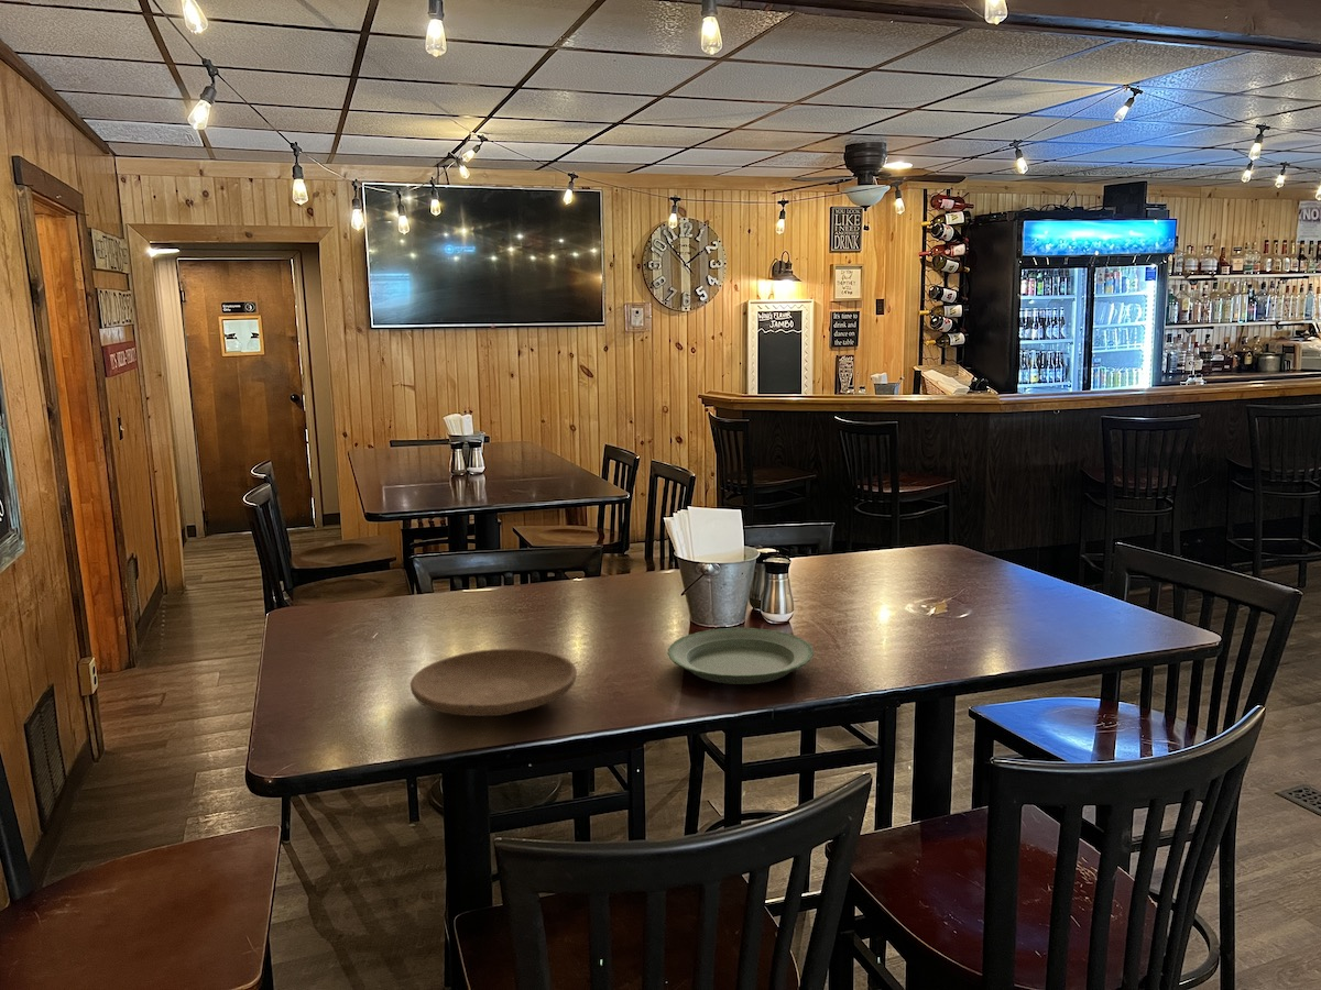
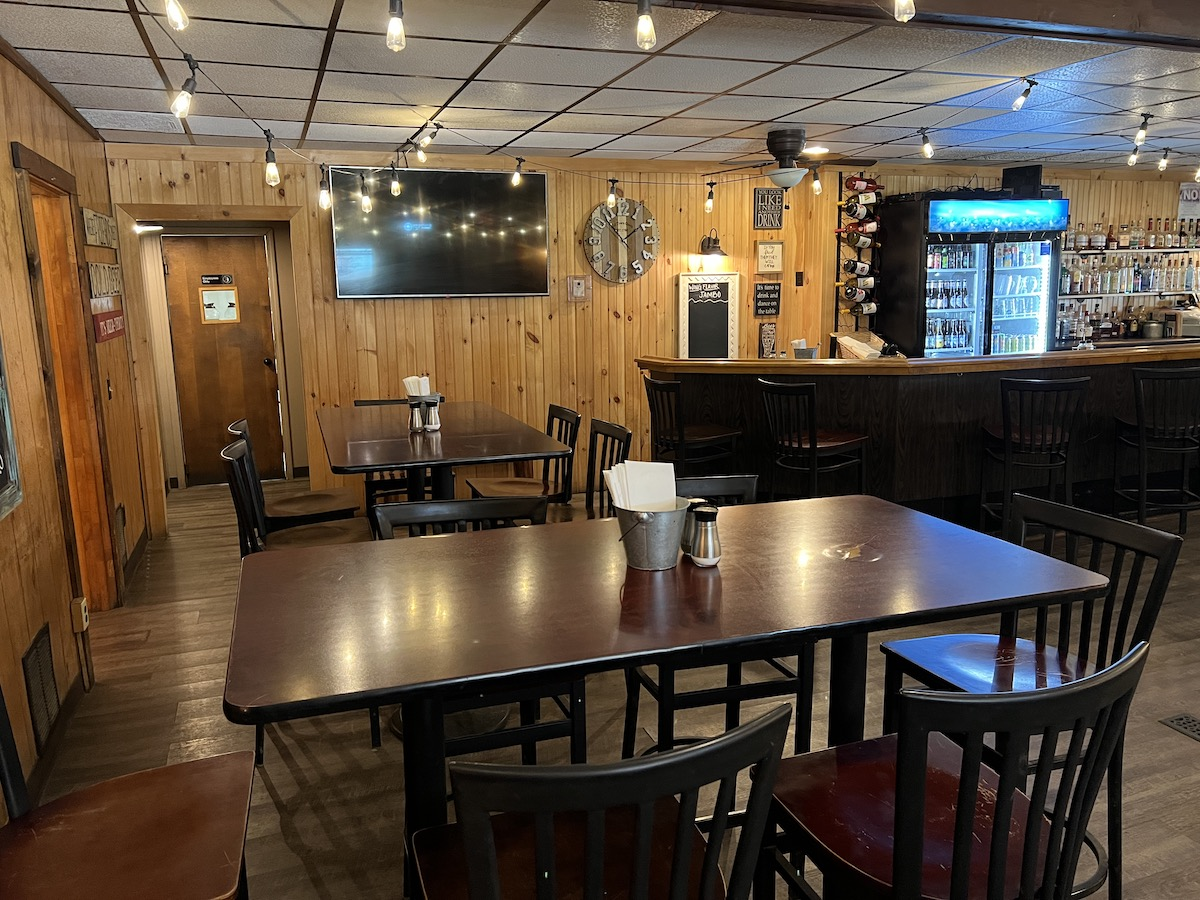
- plate (494, 688)
- plate (740, 658)
